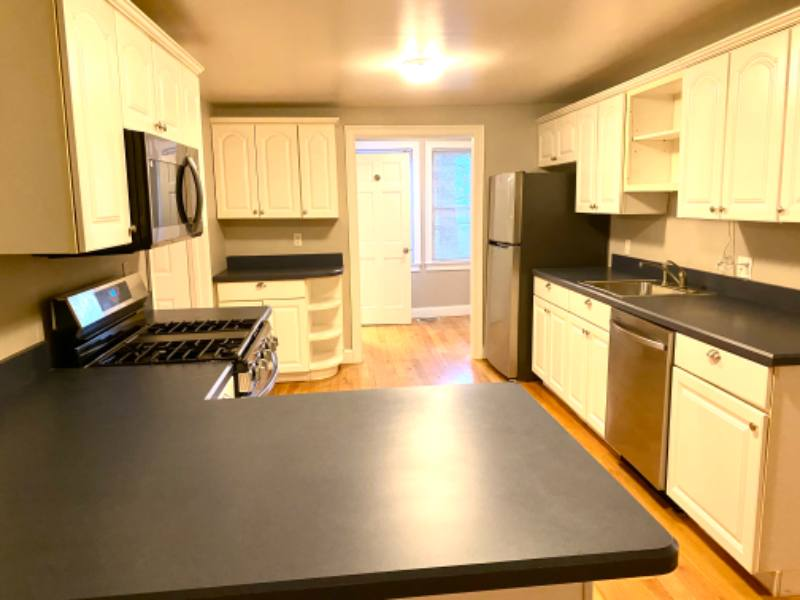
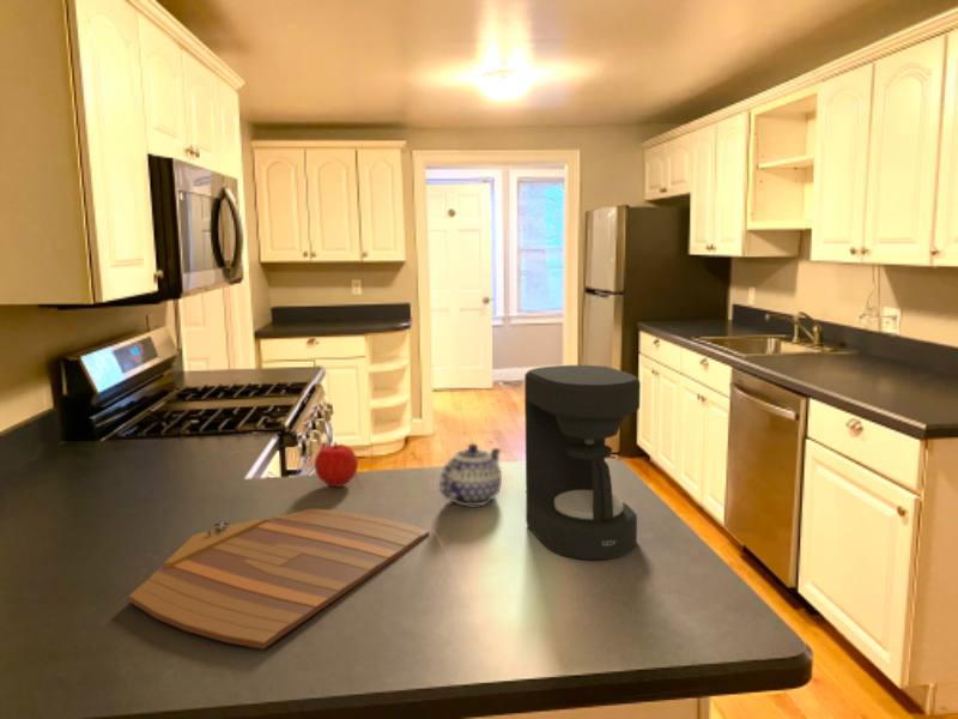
+ teapot (472, 472)
+ cutting board (269, 552)
+ coffee maker (583, 455)
+ fruit (335, 464)
